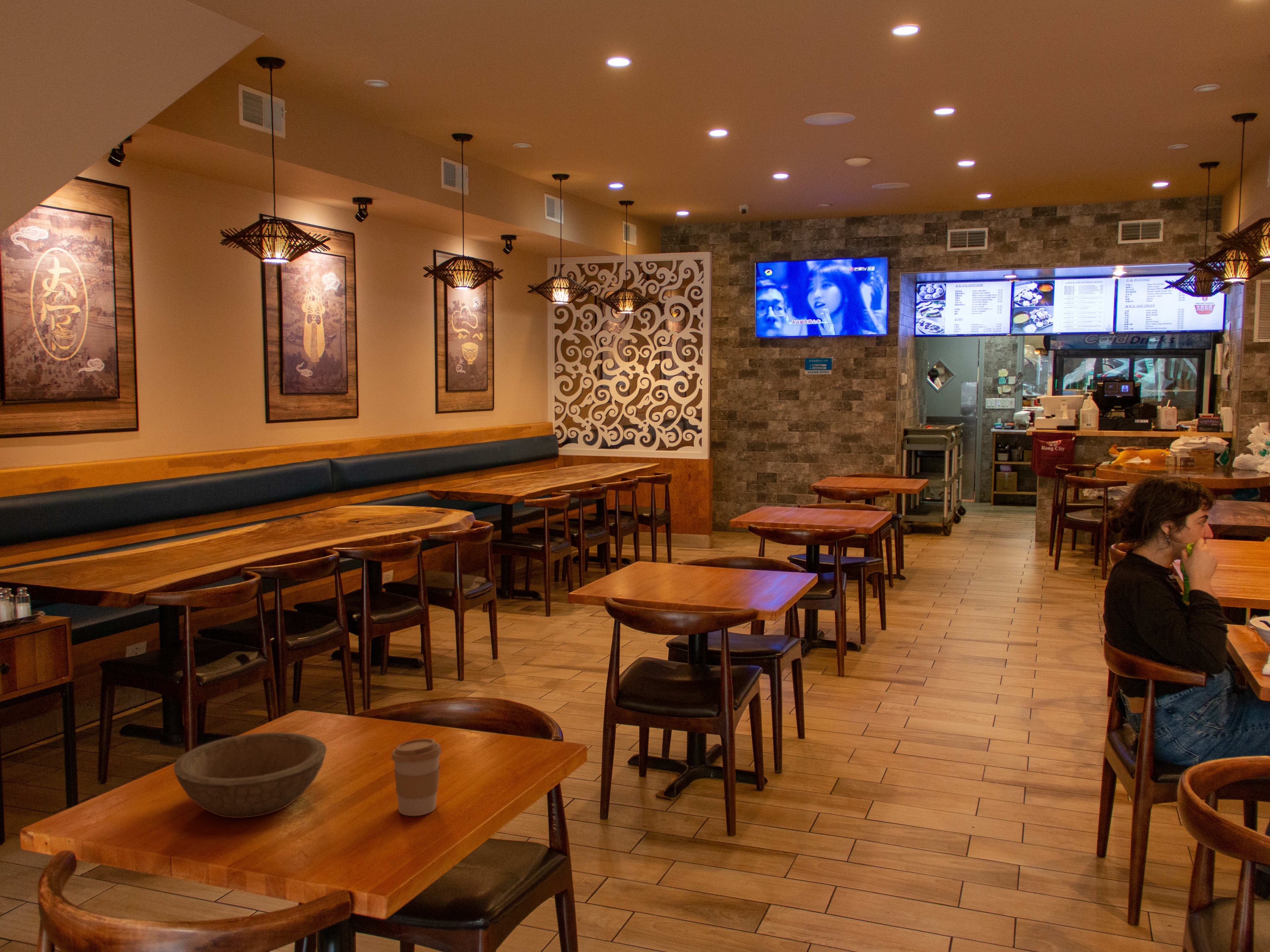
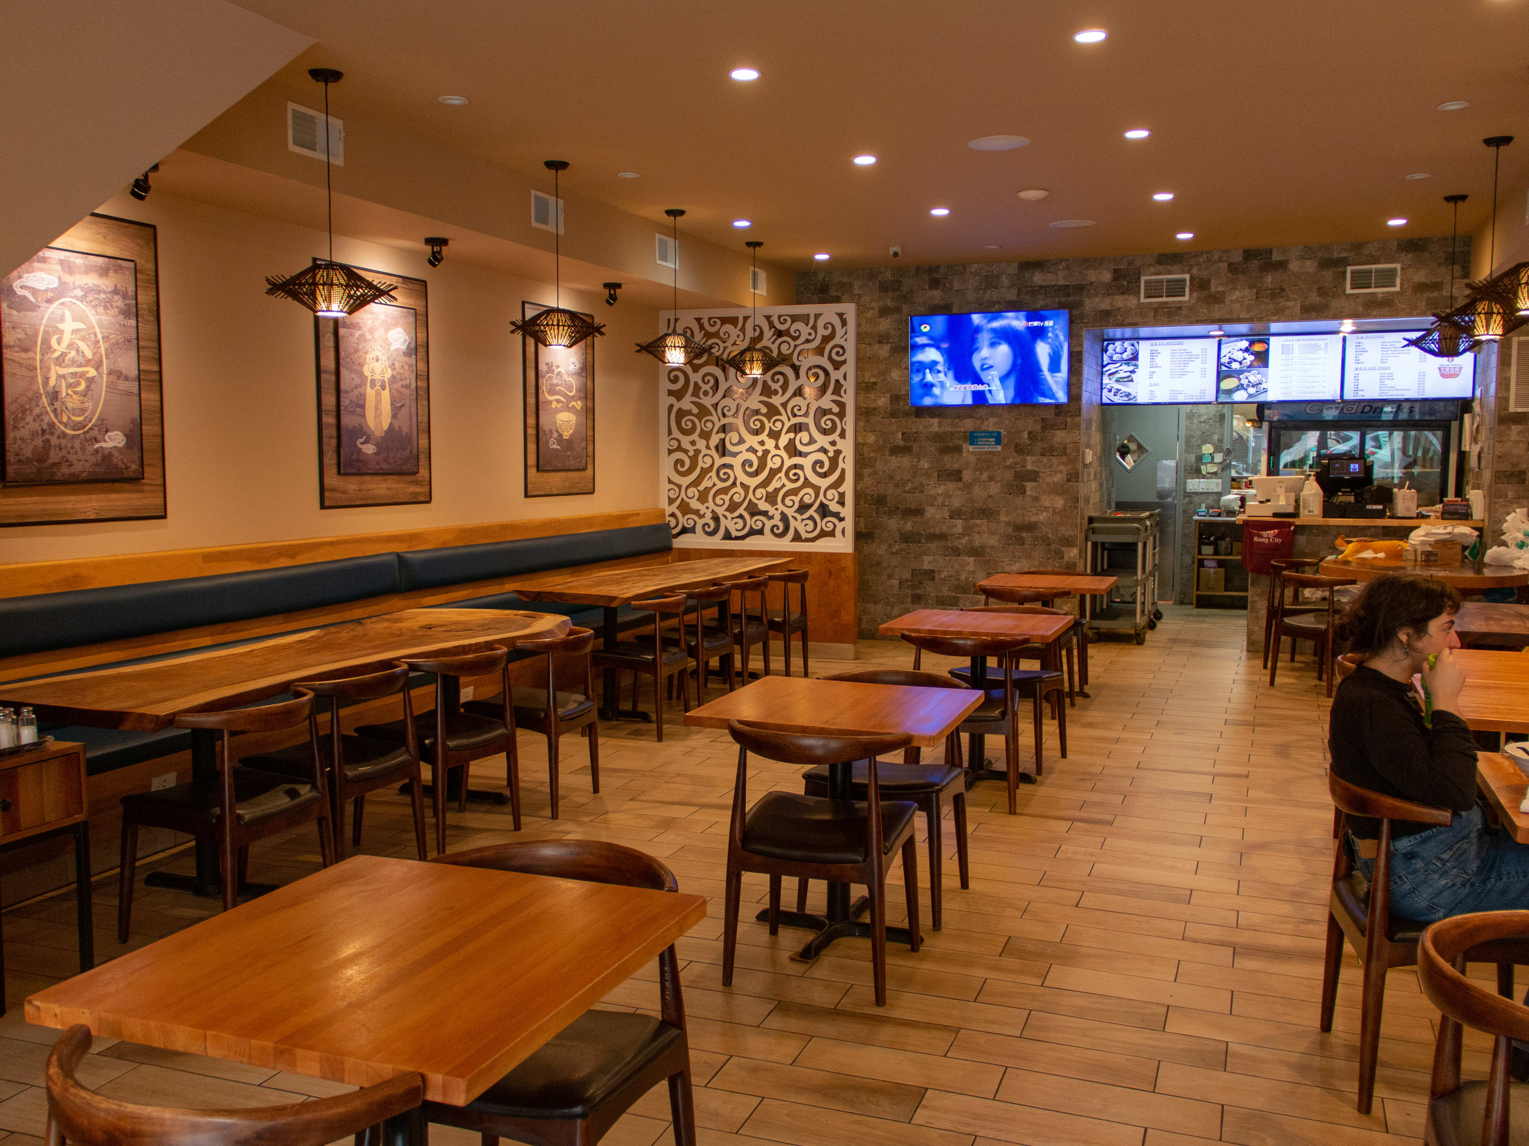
- bowl (252, 777)
- coffee cup (417, 775)
